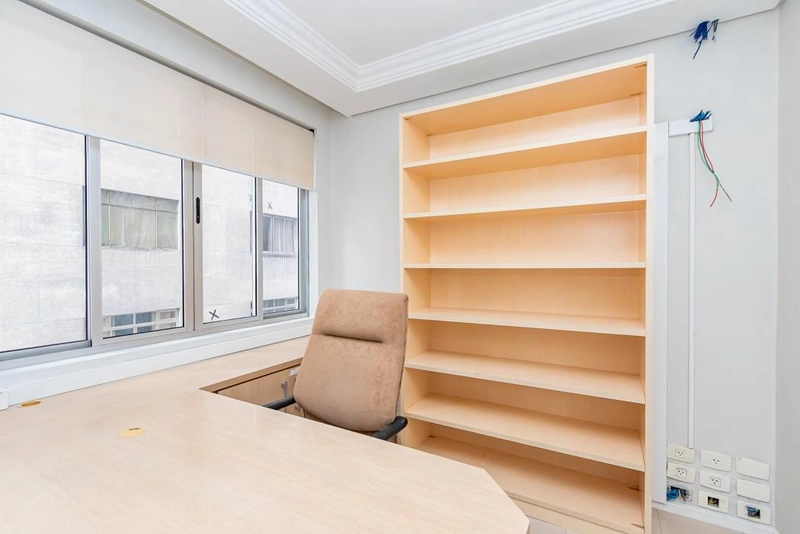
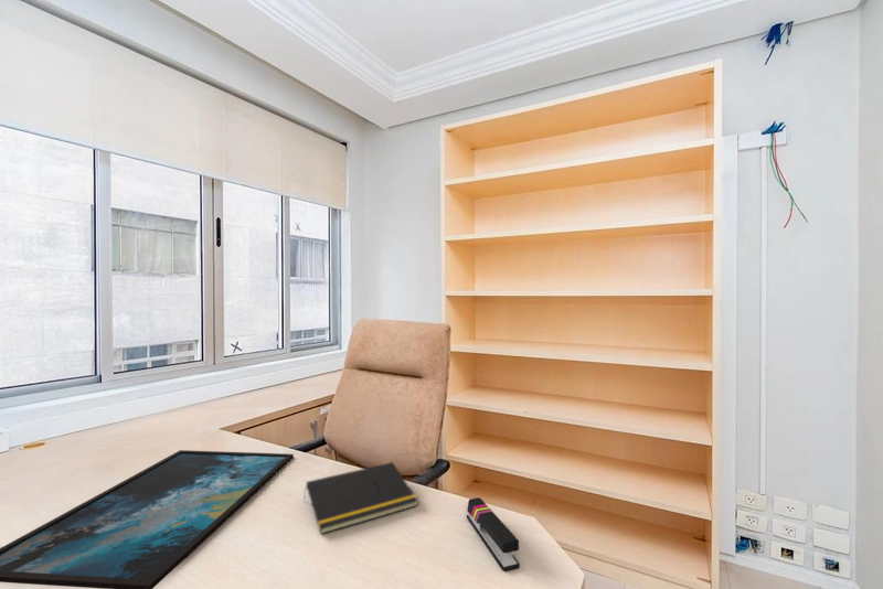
+ monitor (169, 500)
+ notepad (361, 493)
+ stapler (490, 527)
